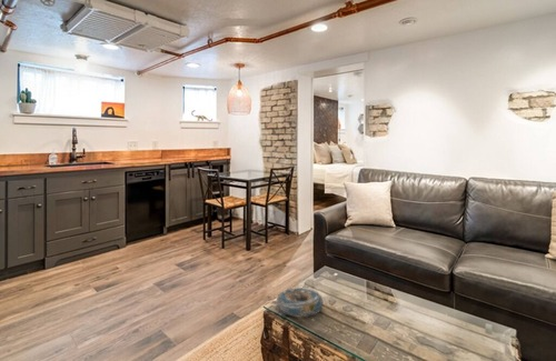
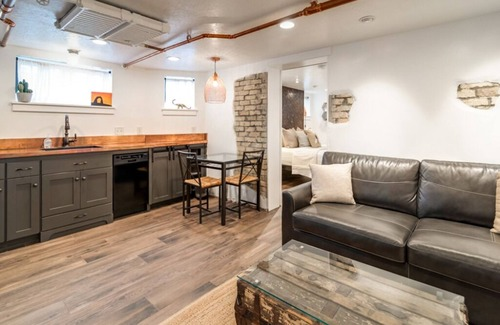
- decorative bowl (299, 301)
